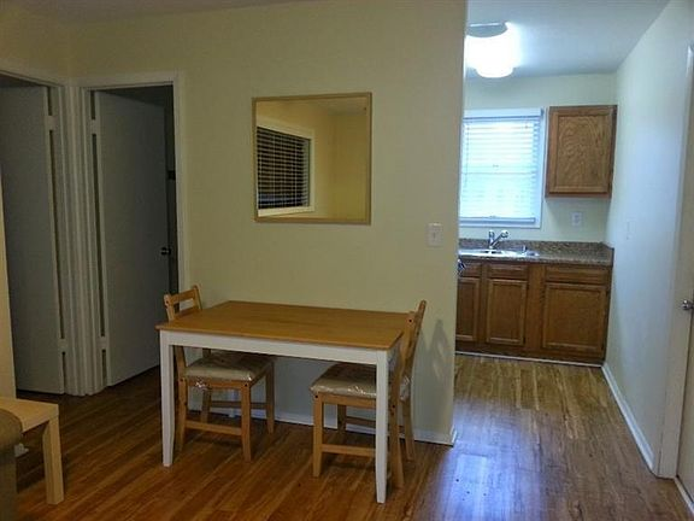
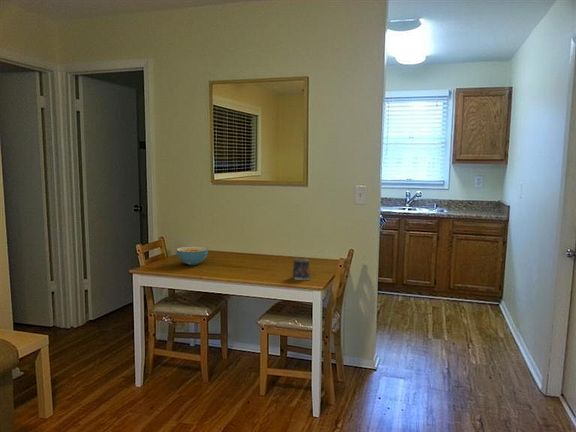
+ cereal bowl (192, 256)
+ candle (302, 268)
